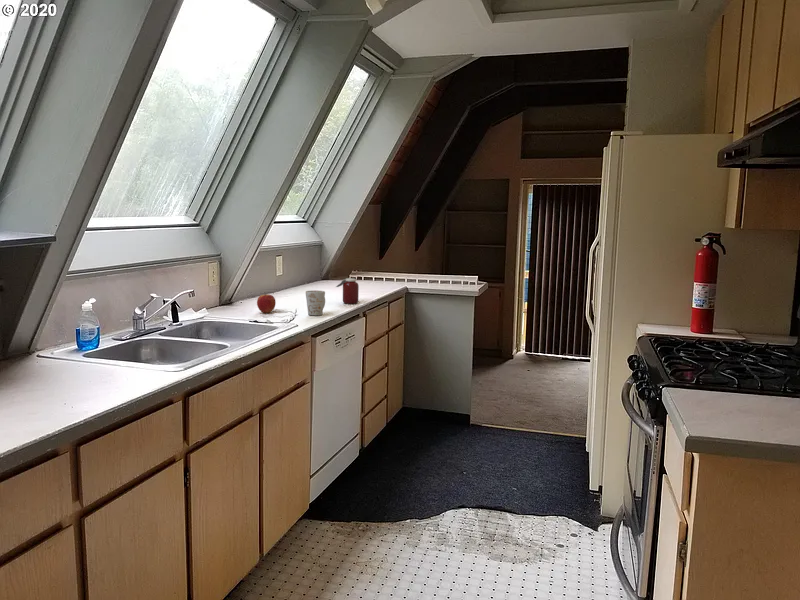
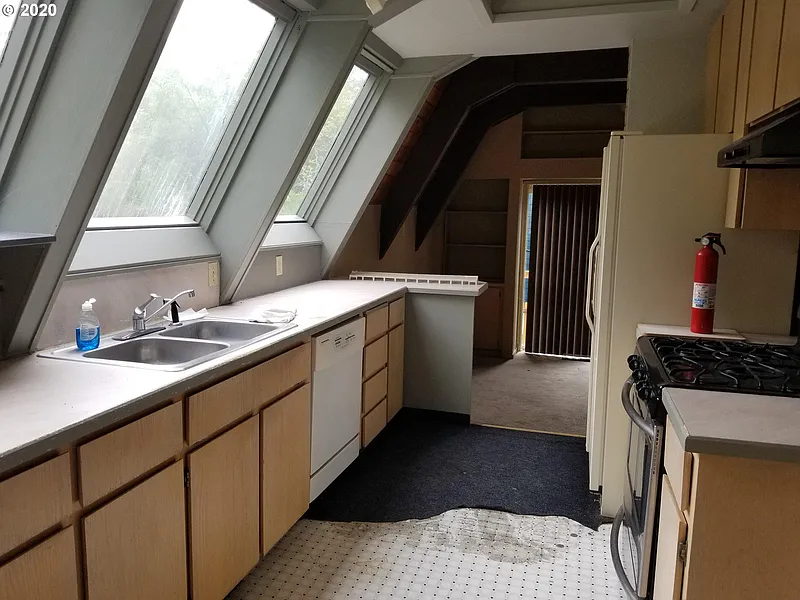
- jar (347, 290)
- apple (266, 303)
- mug (317, 302)
